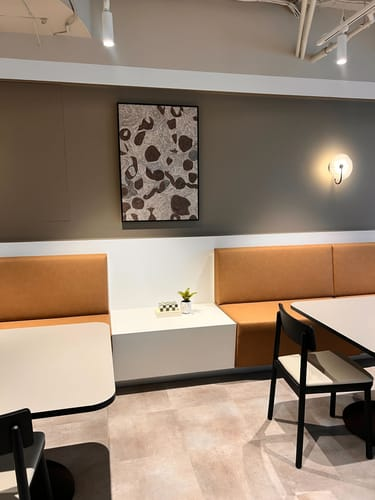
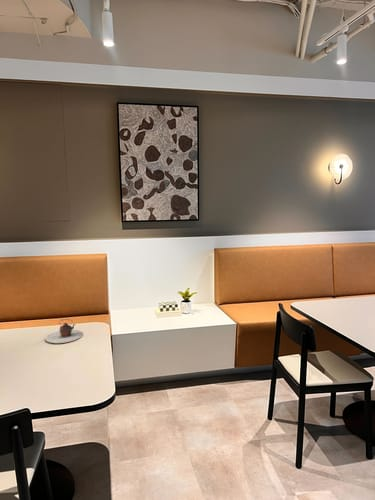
+ teapot (64, 328)
